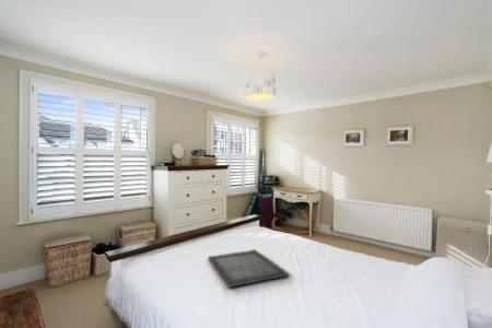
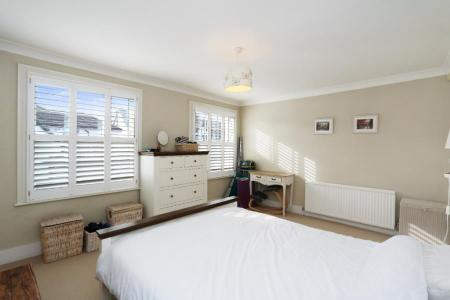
- serving tray (245, 265)
